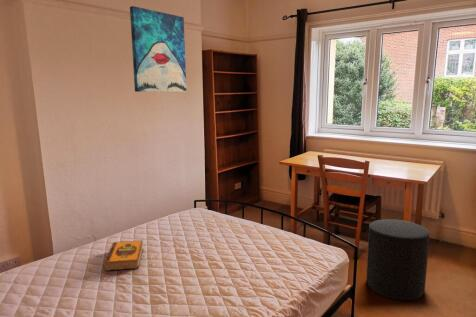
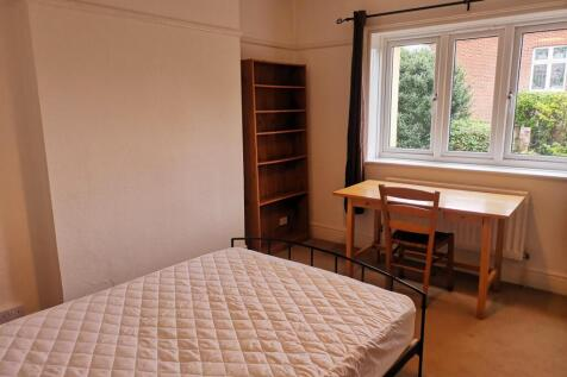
- hardback book (124, 254)
- wall art (160, 52)
- stool (396, 256)
